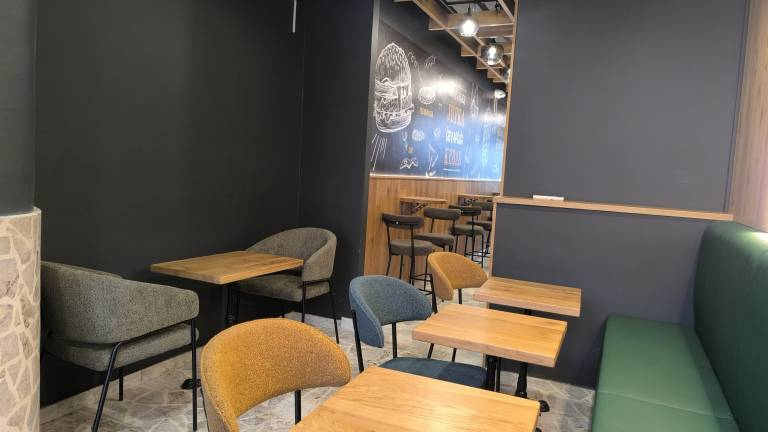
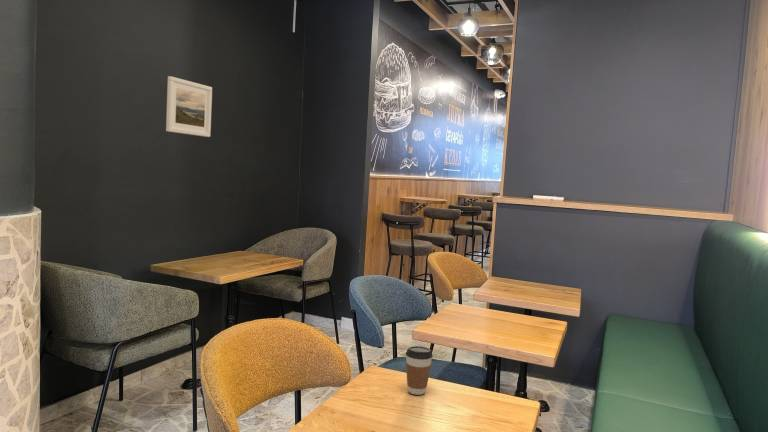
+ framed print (190, 108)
+ coffee cup (418, 370)
